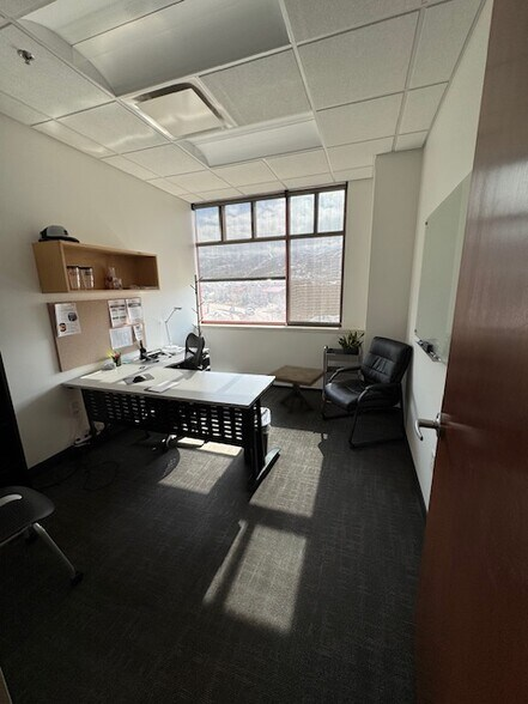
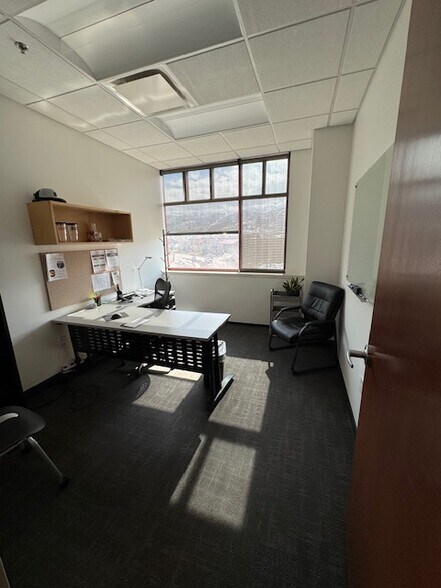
- side table (296, 389)
